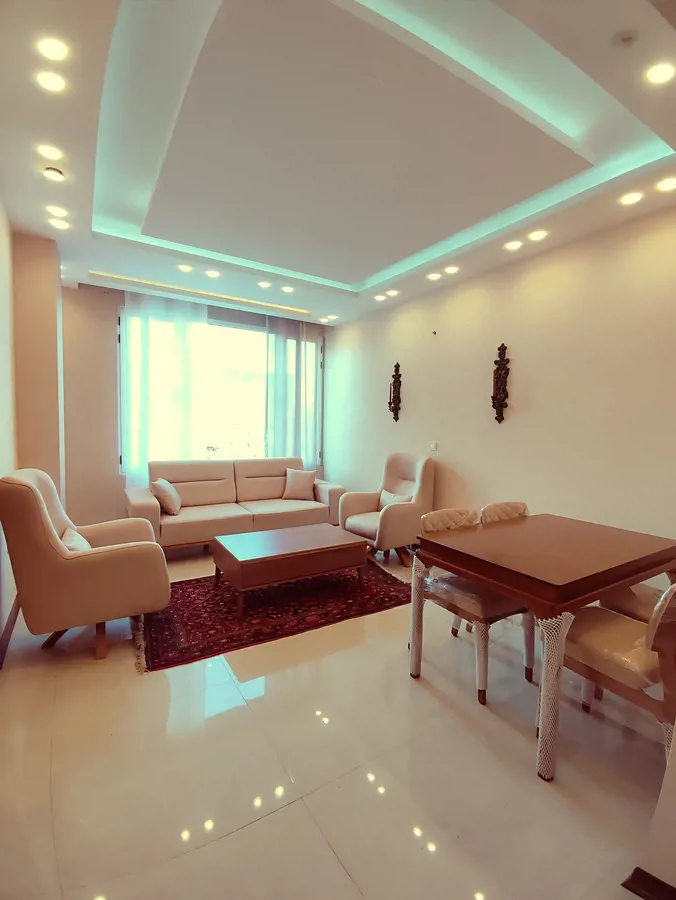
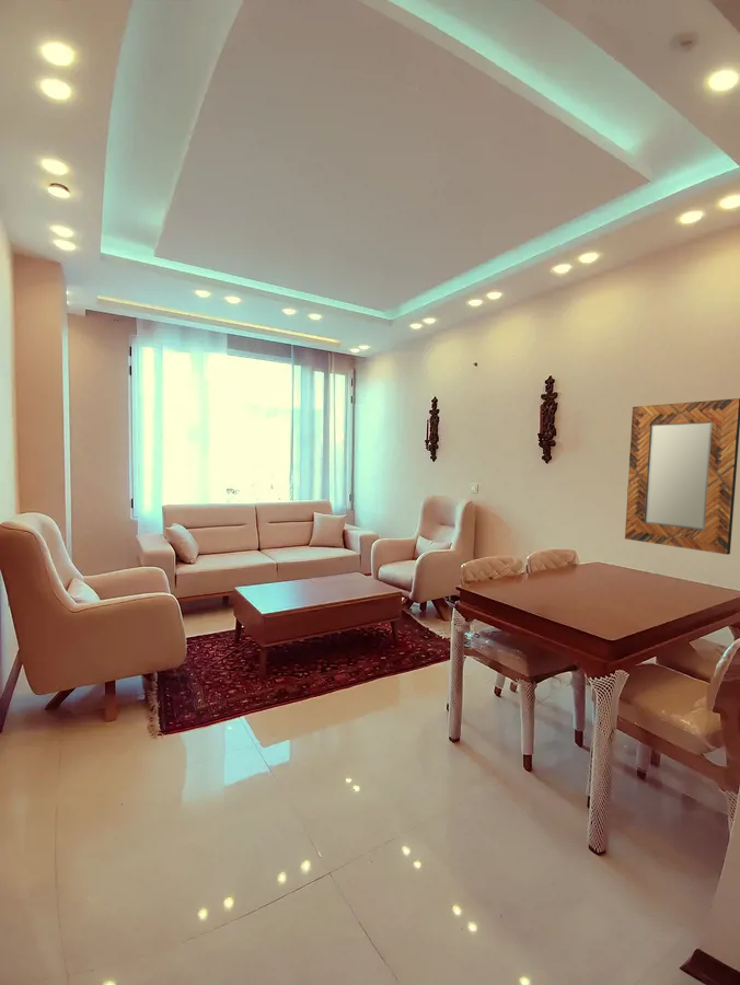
+ home mirror (678, 475)
